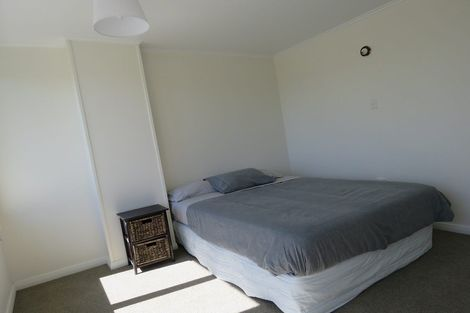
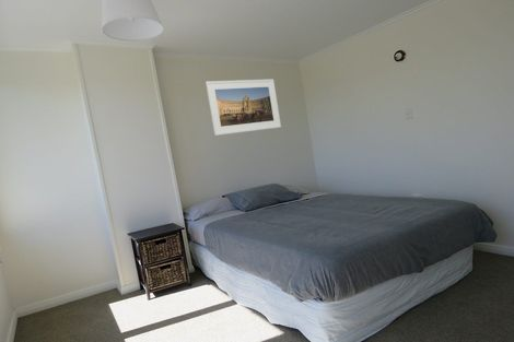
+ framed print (245, 105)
